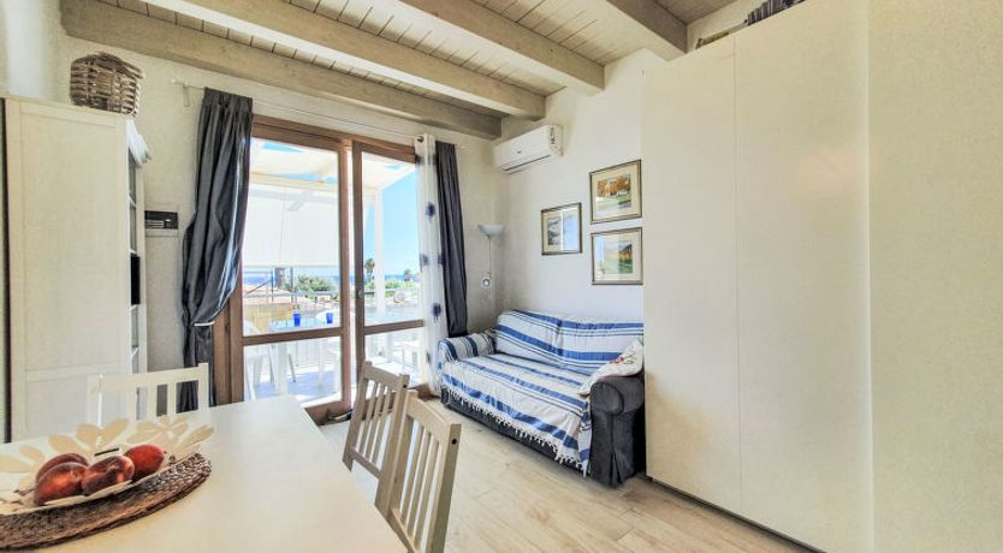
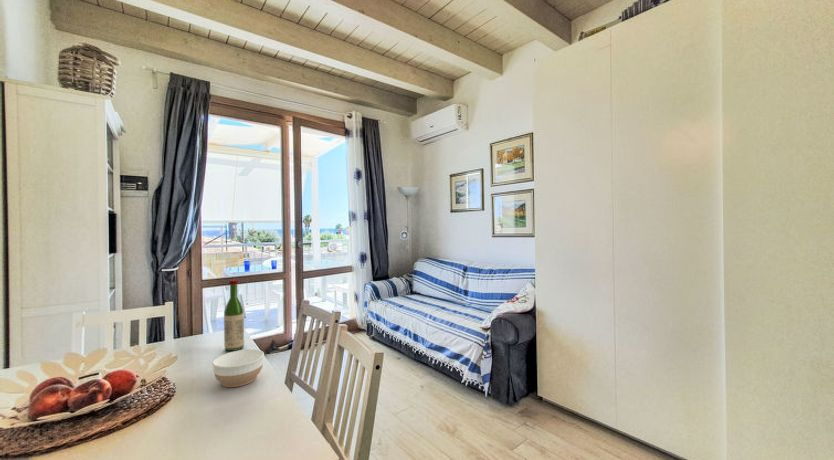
+ wine bottle (233, 314)
+ bowl (239, 368)
